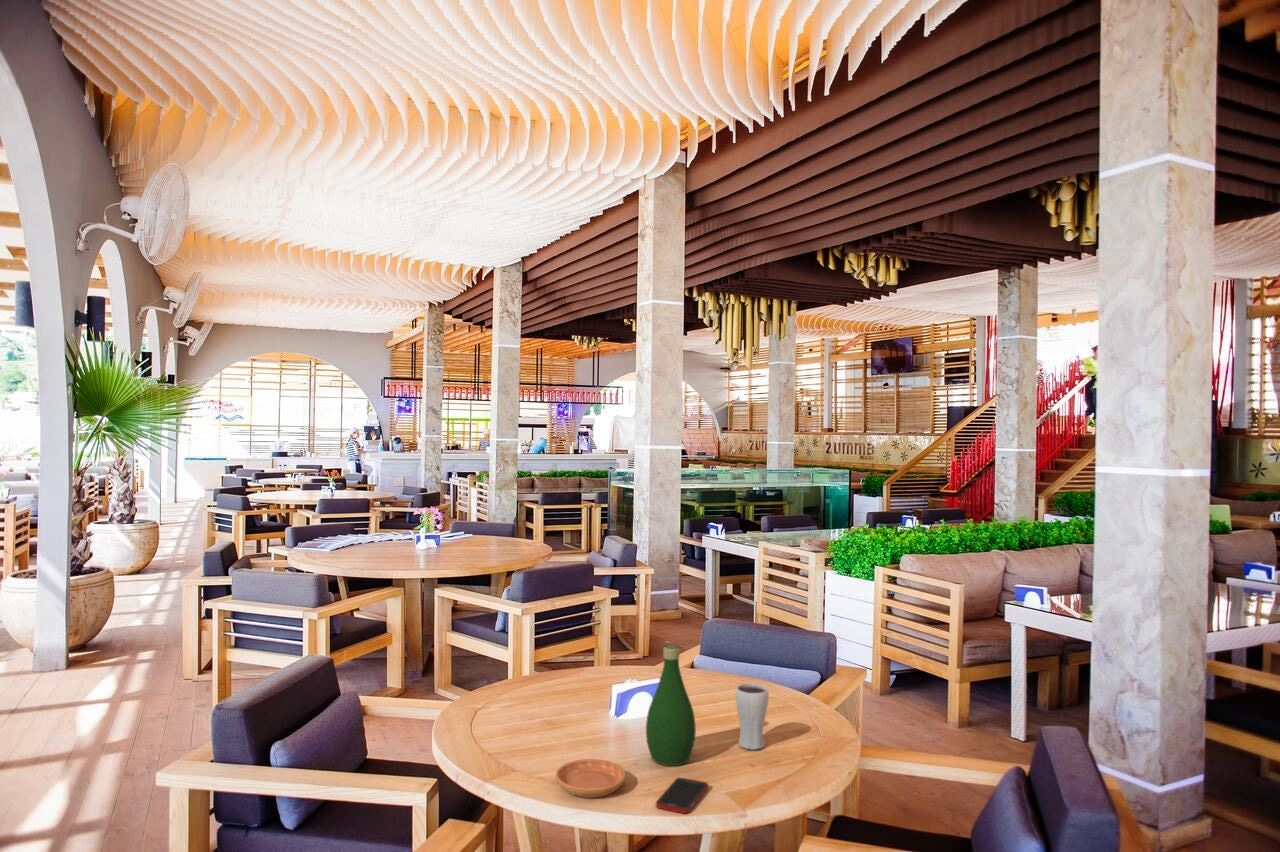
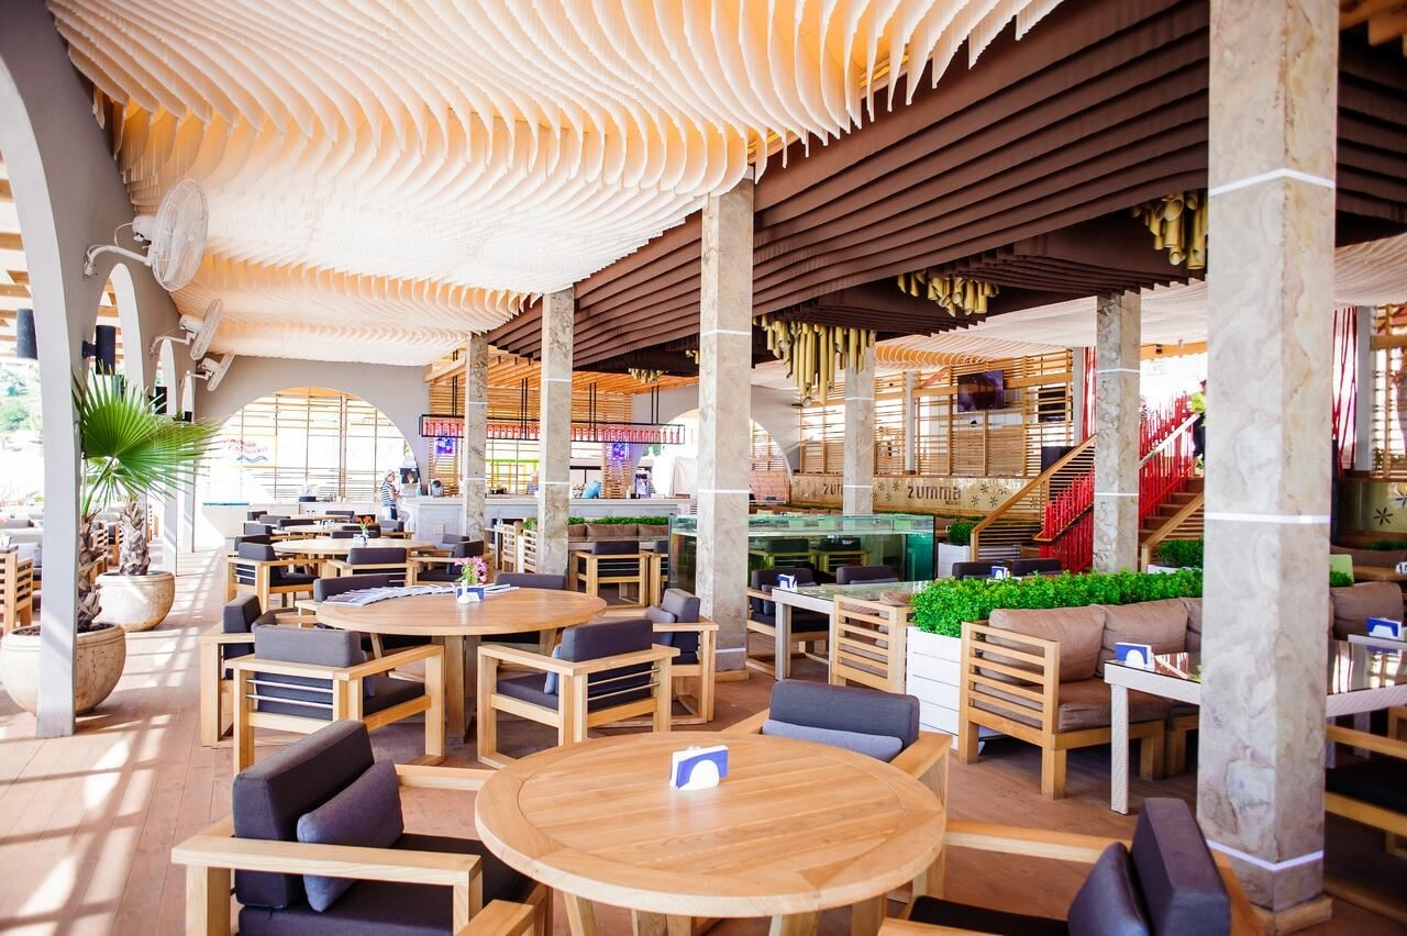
- bottle (671, 702)
- cell phone (682, 794)
- saucer (590, 779)
- drinking glass (751, 717)
